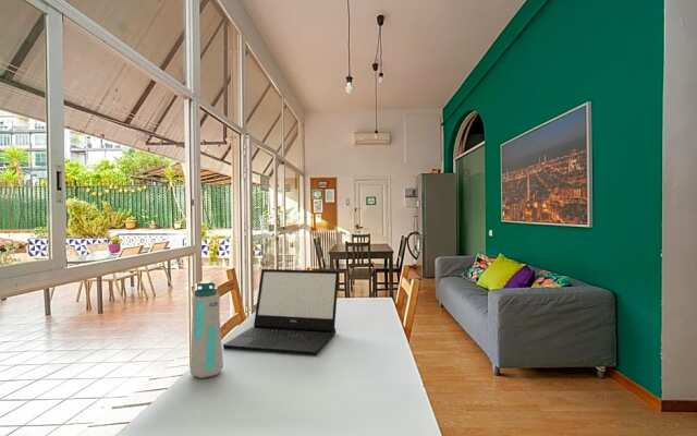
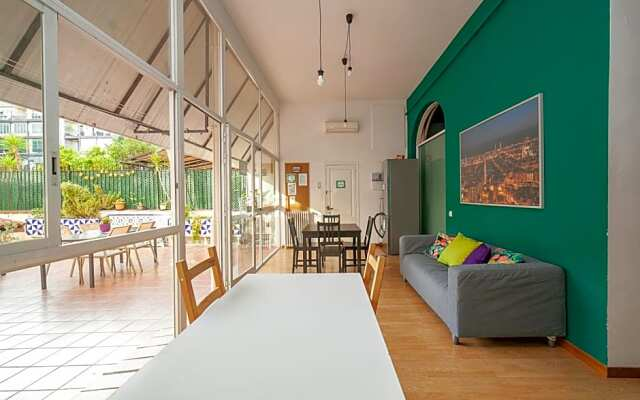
- laptop computer (285, 306)
- water bottle (206, 327)
